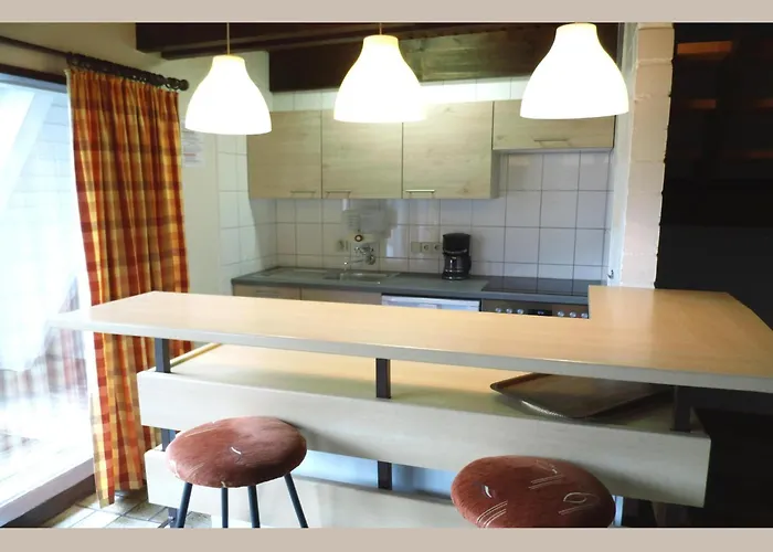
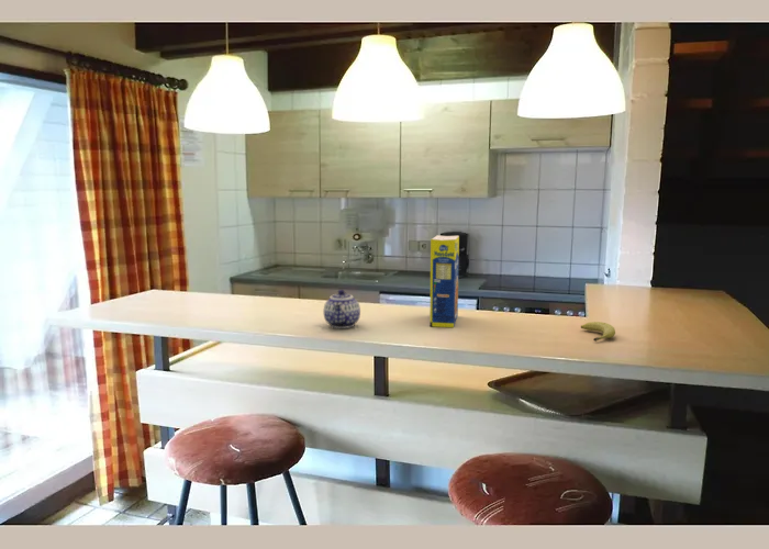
+ fruit (599, 329)
+ legume (445, 279)
+ teapot (342, 307)
